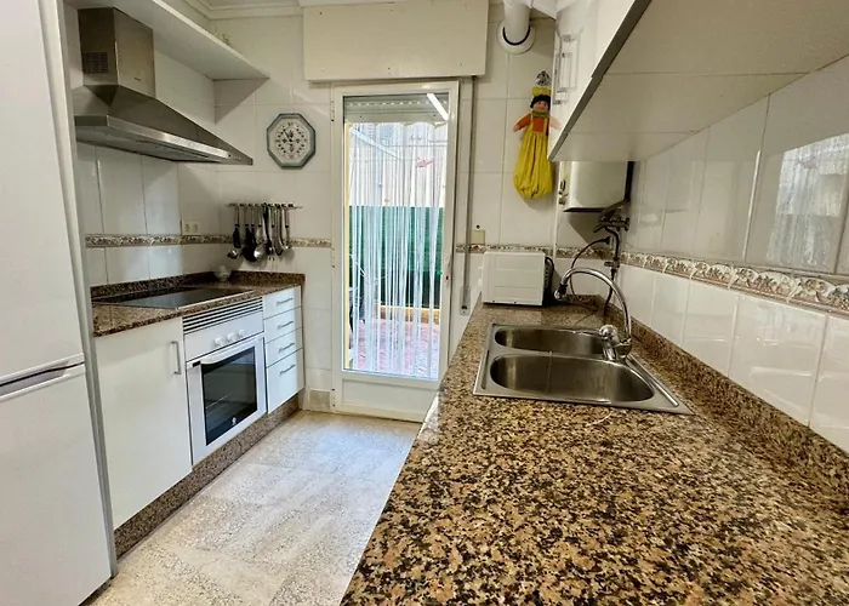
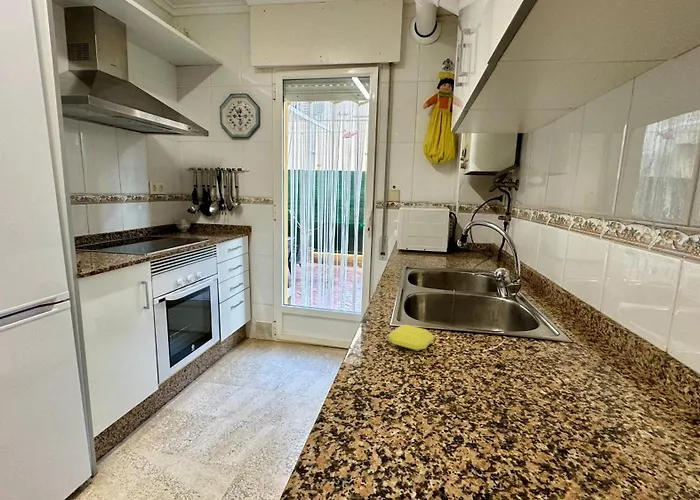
+ soap bar (410, 337)
